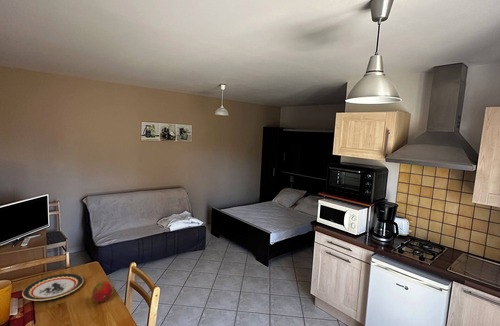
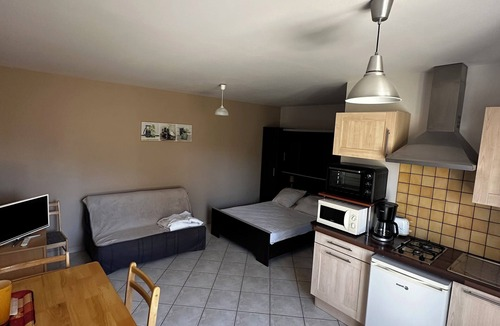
- fruit (101, 291)
- plate (54, 287)
